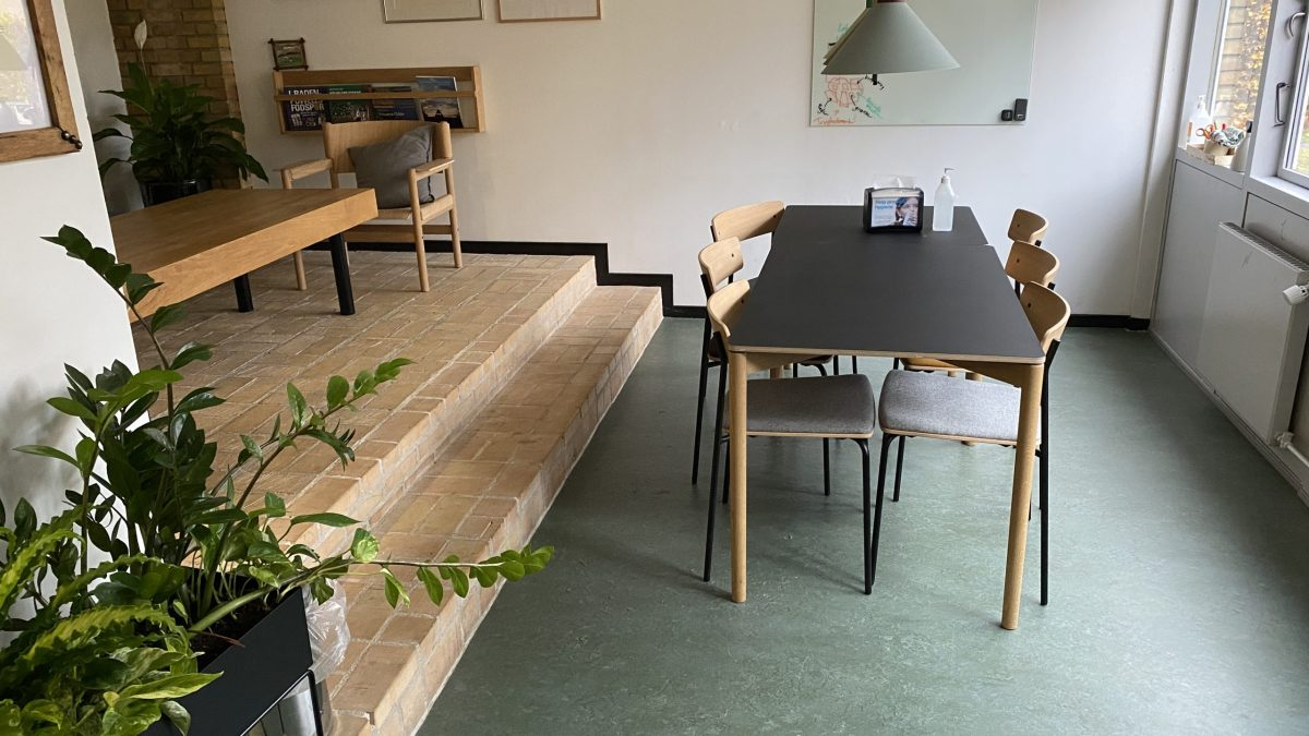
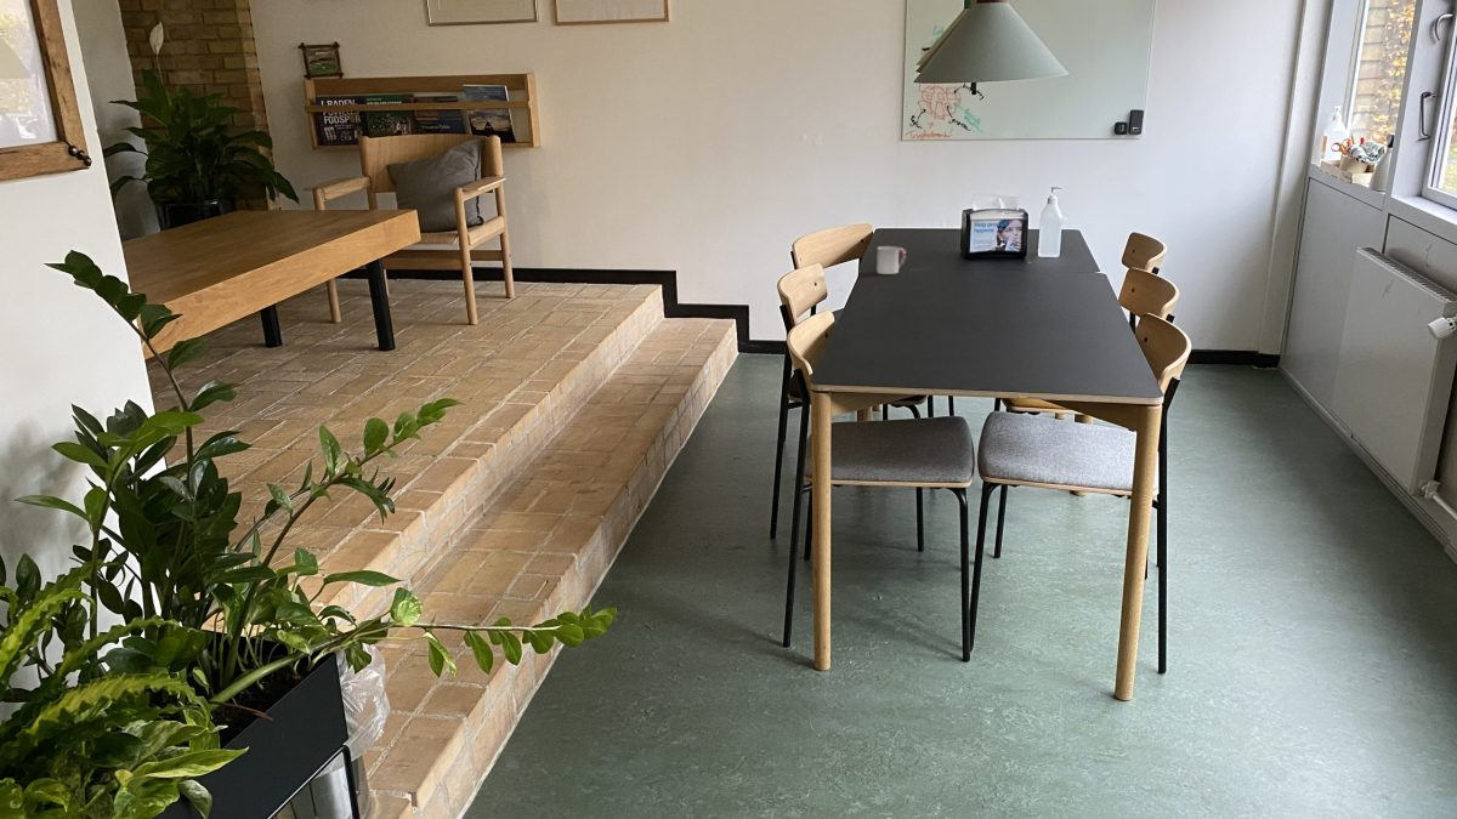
+ cup (891, 260)
